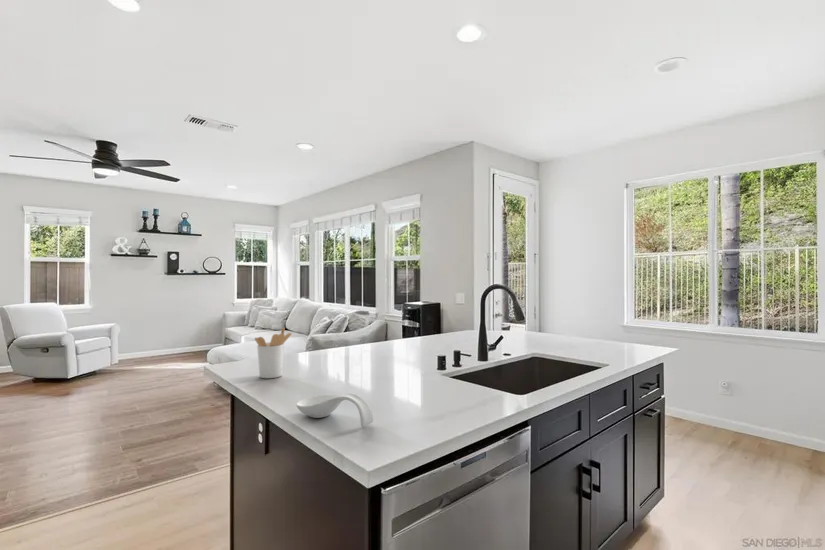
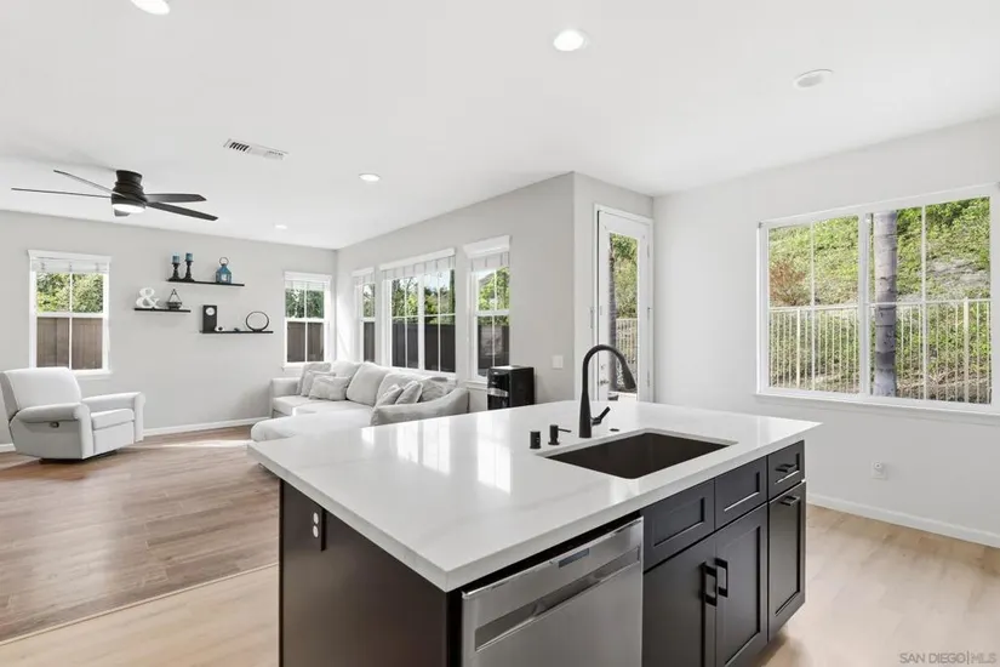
- spoon rest (334, 404)
- utensil holder (274, 353)
